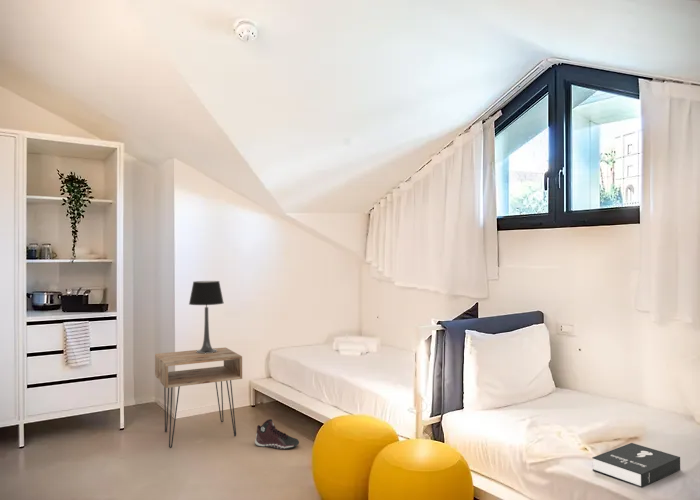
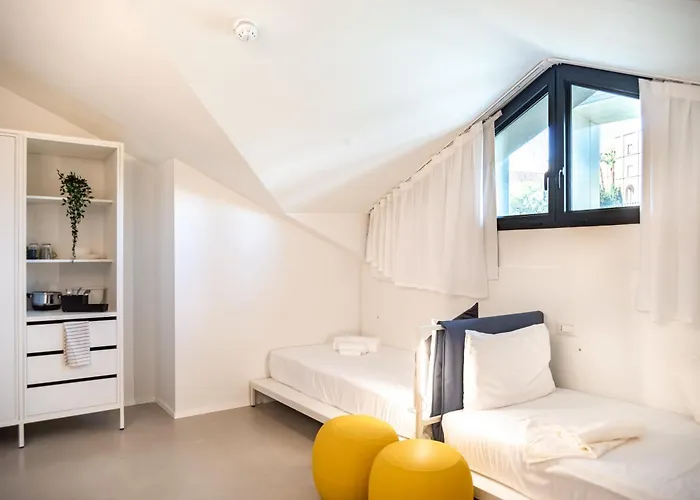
- sneaker (276, 433)
- nightstand (194, 384)
- table lamp (206, 316)
- booklet (636, 463)
